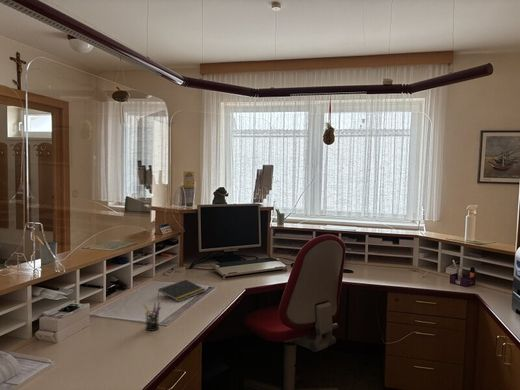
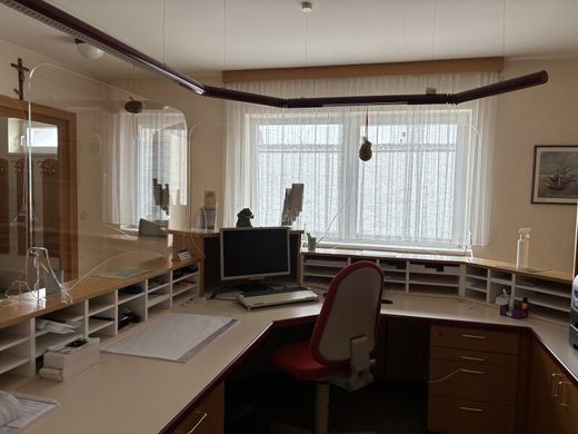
- notepad (182, 290)
- pen holder (153, 314)
